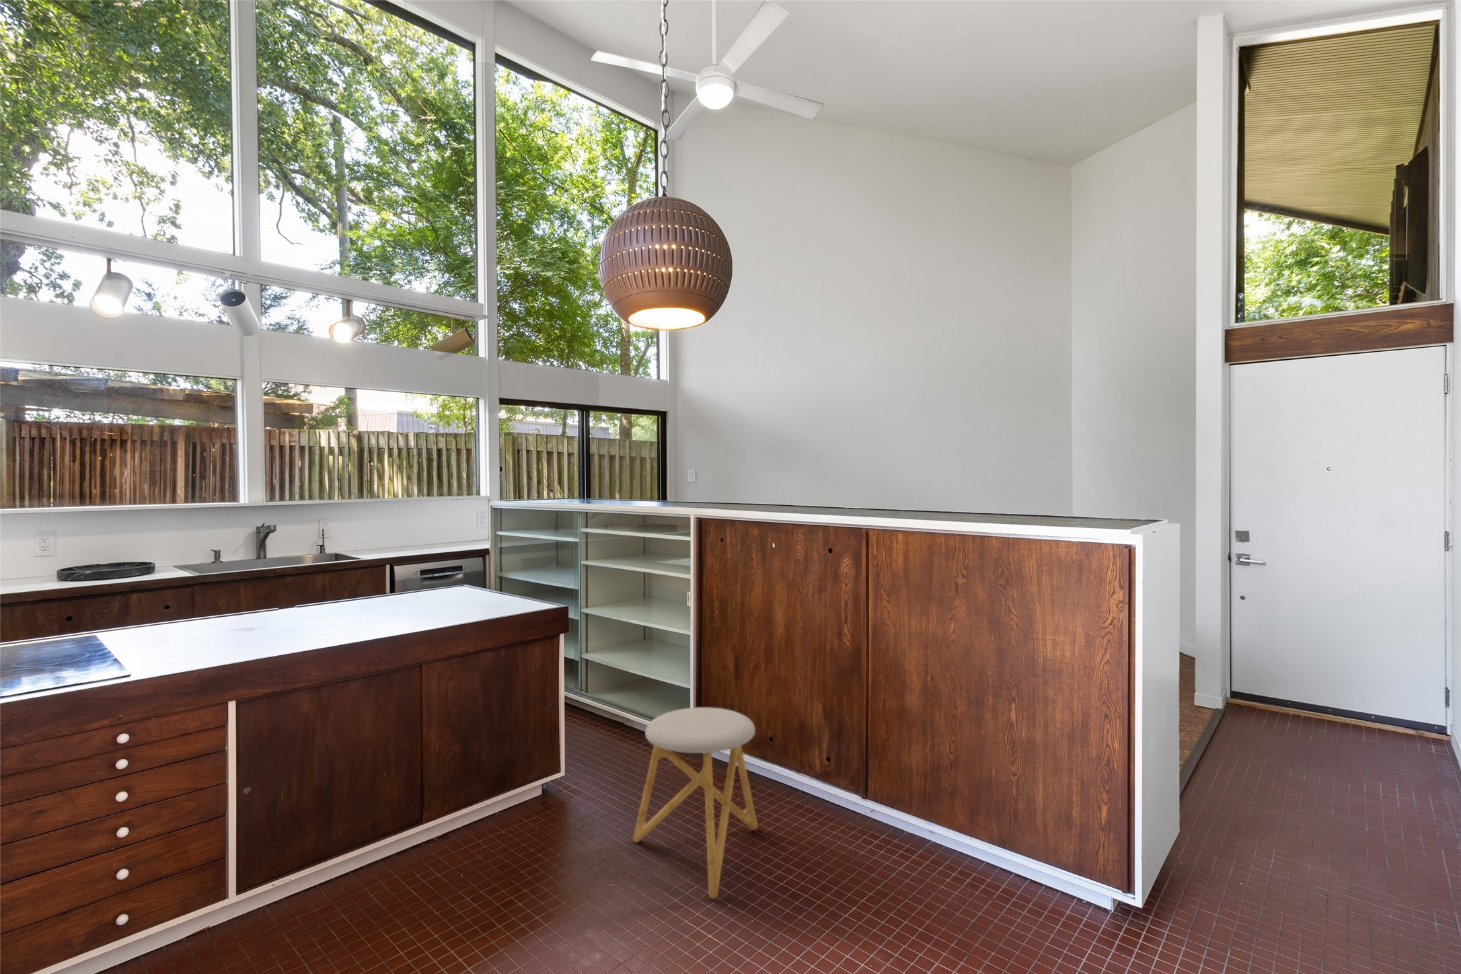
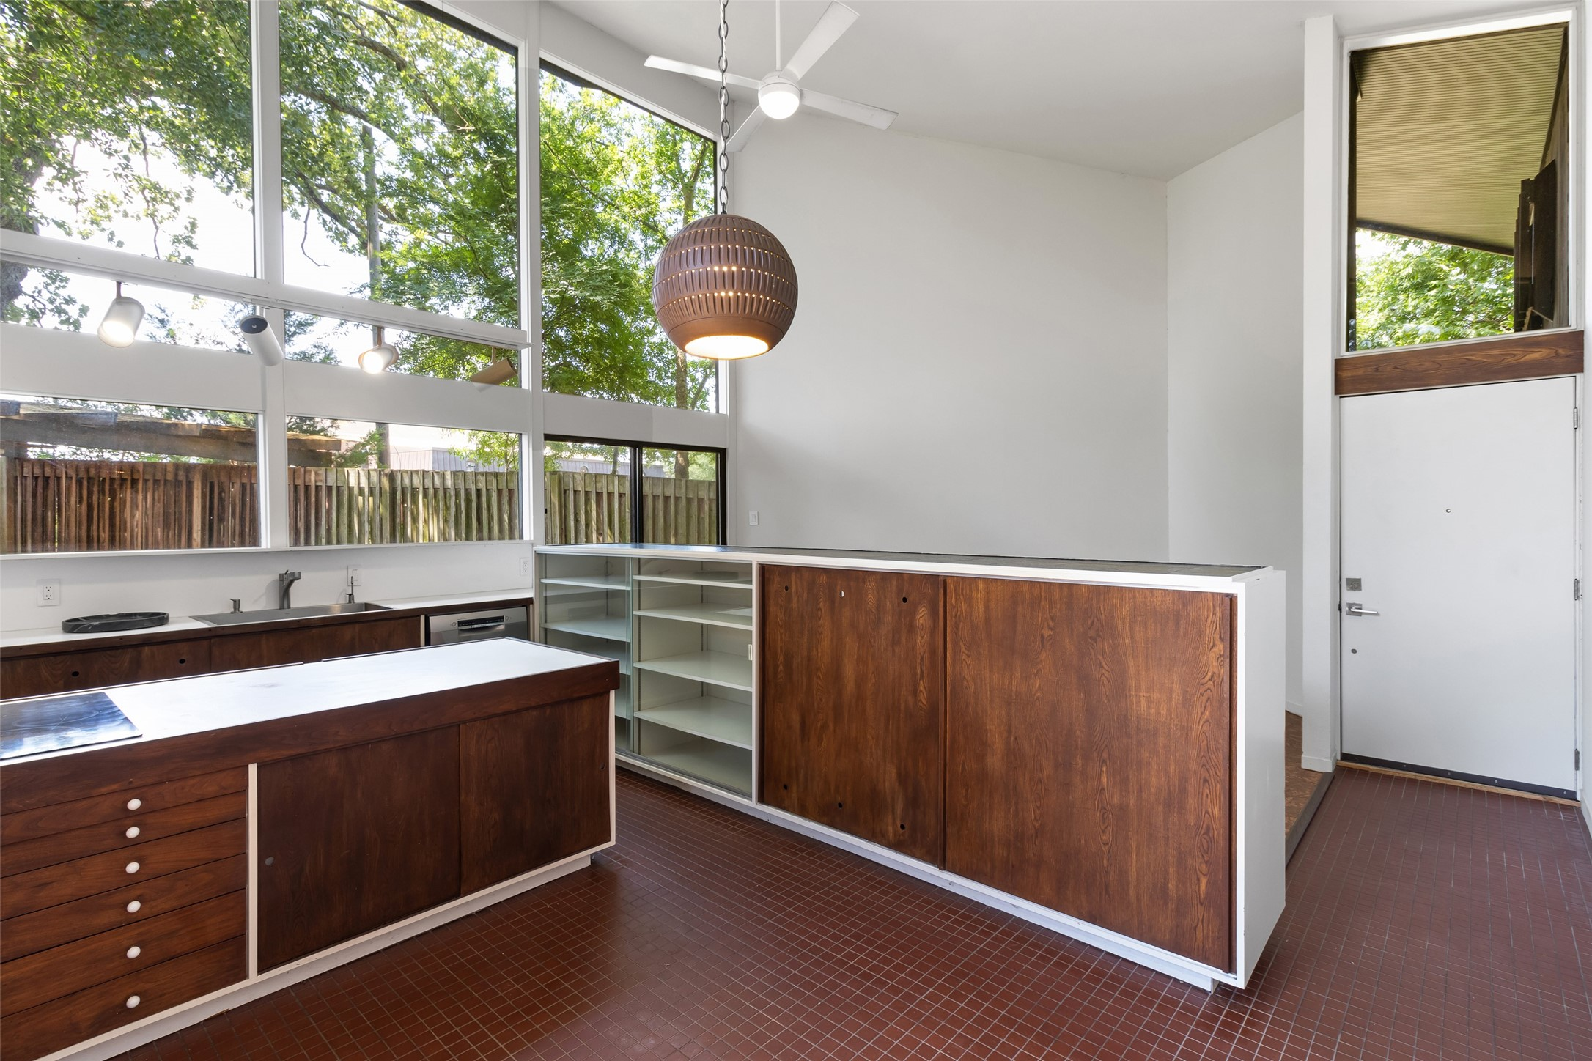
- stool (704, 790)
